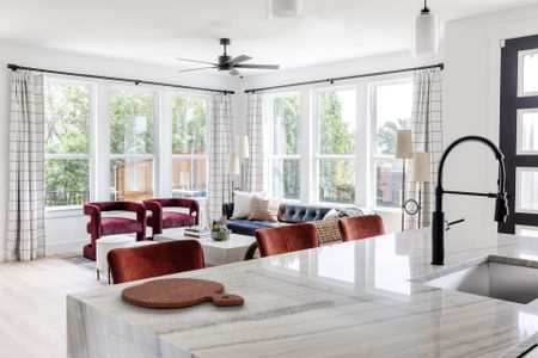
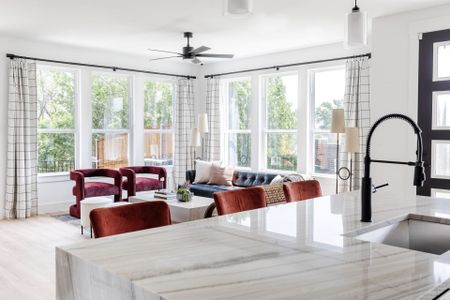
- cutting board (188, 292)
